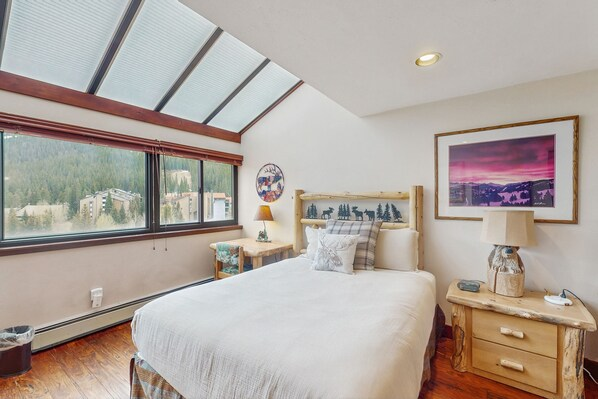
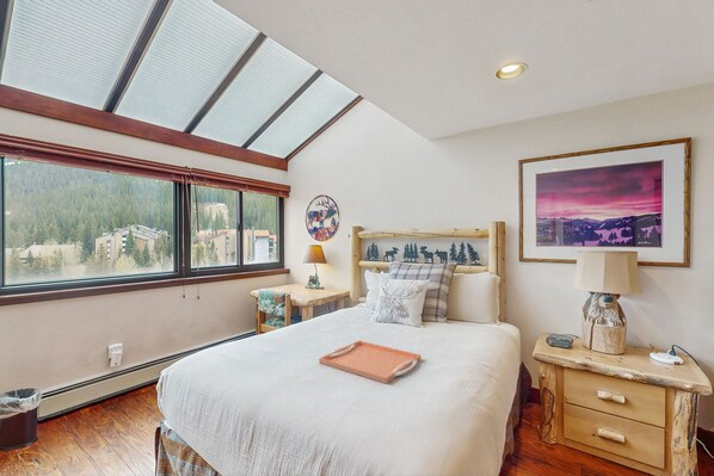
+ serving tray (370, 358)
